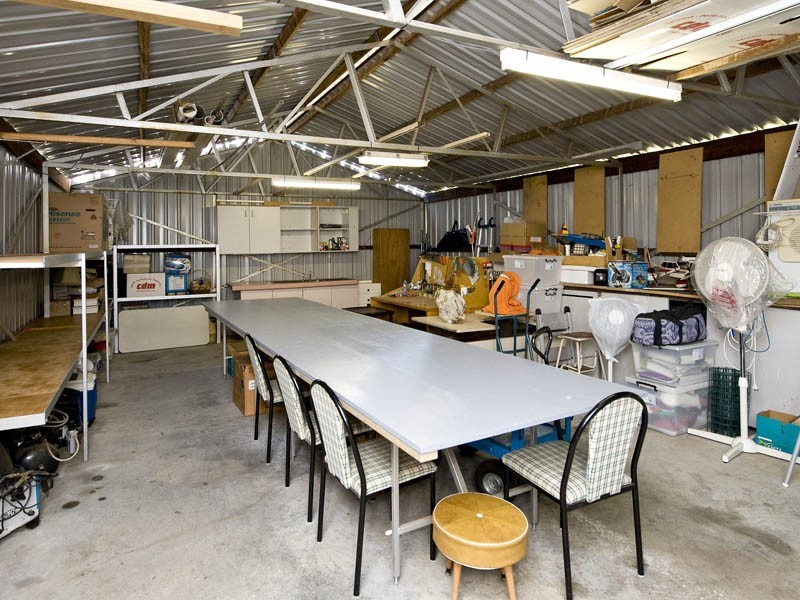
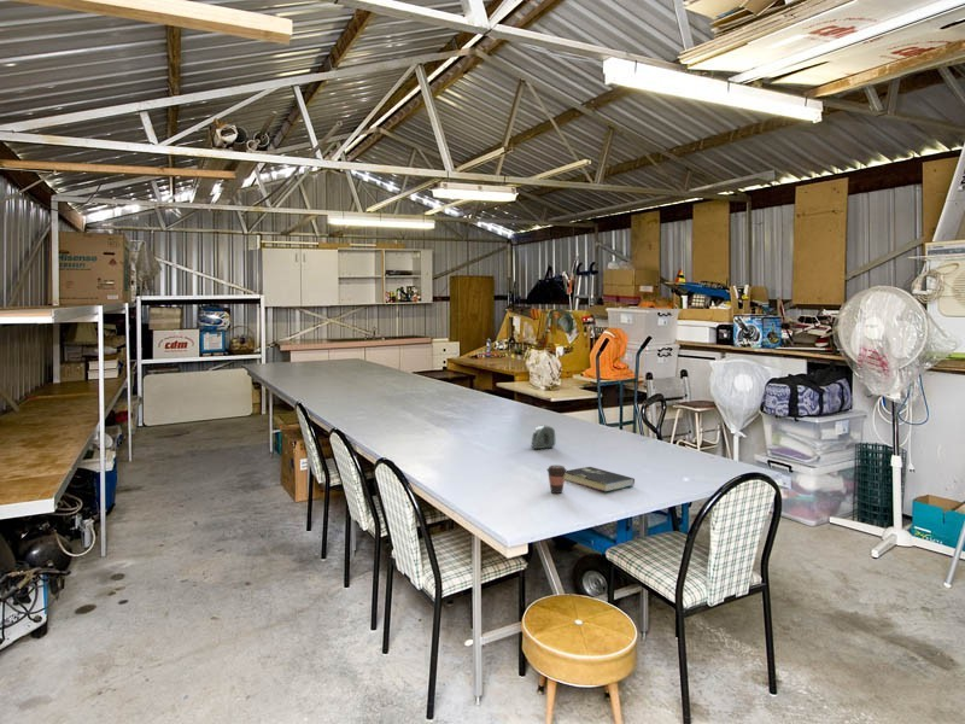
+ book (597, 478)
+ coffee cup (556, 479)
+ tape measure (543, 437)
